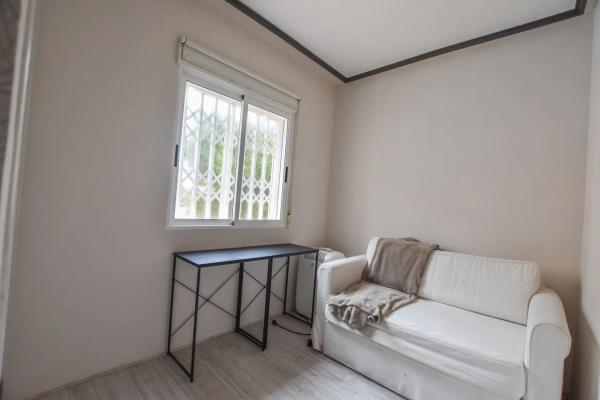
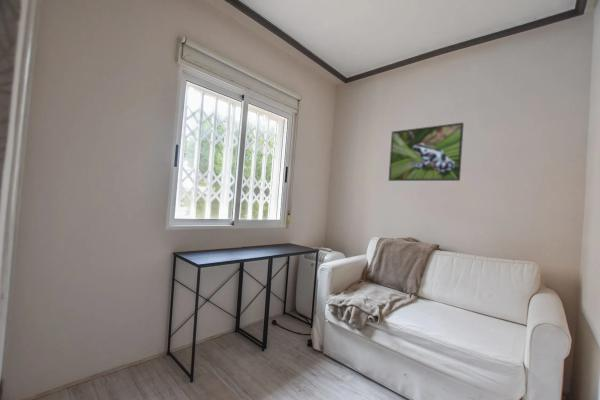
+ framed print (423, 154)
